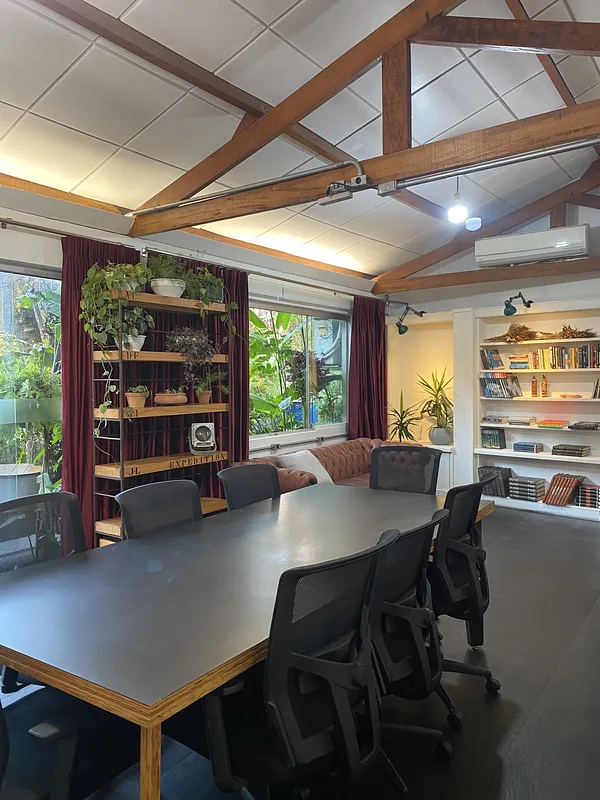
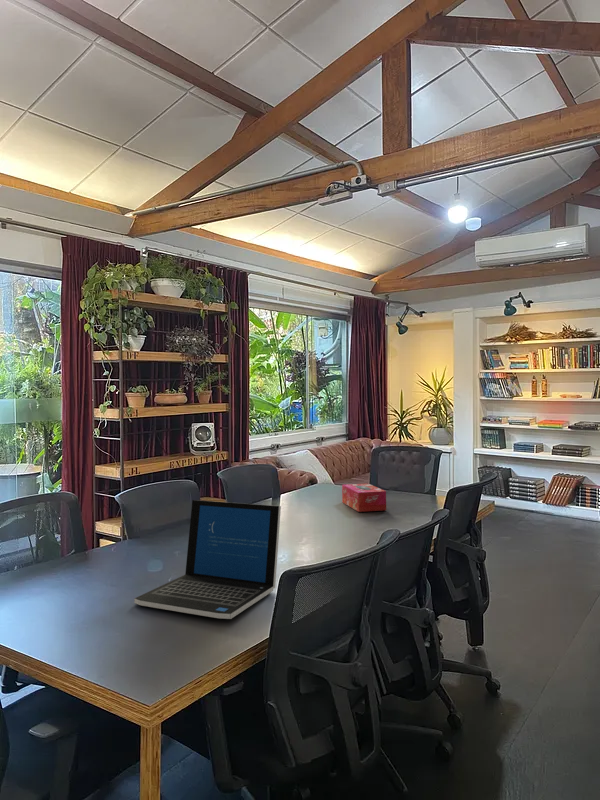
+ laptop (209, 553)
+ tissue box (363, 496)
